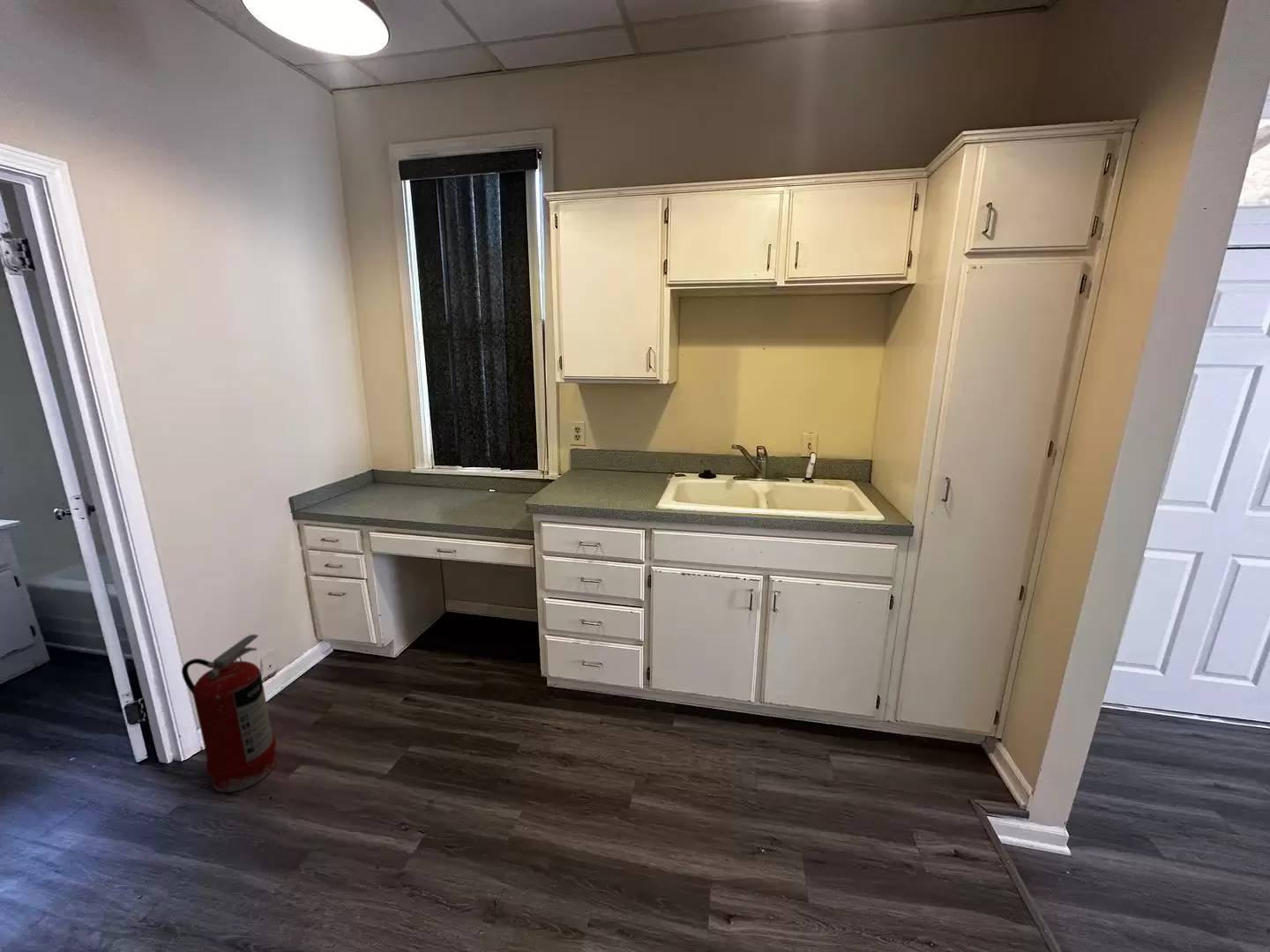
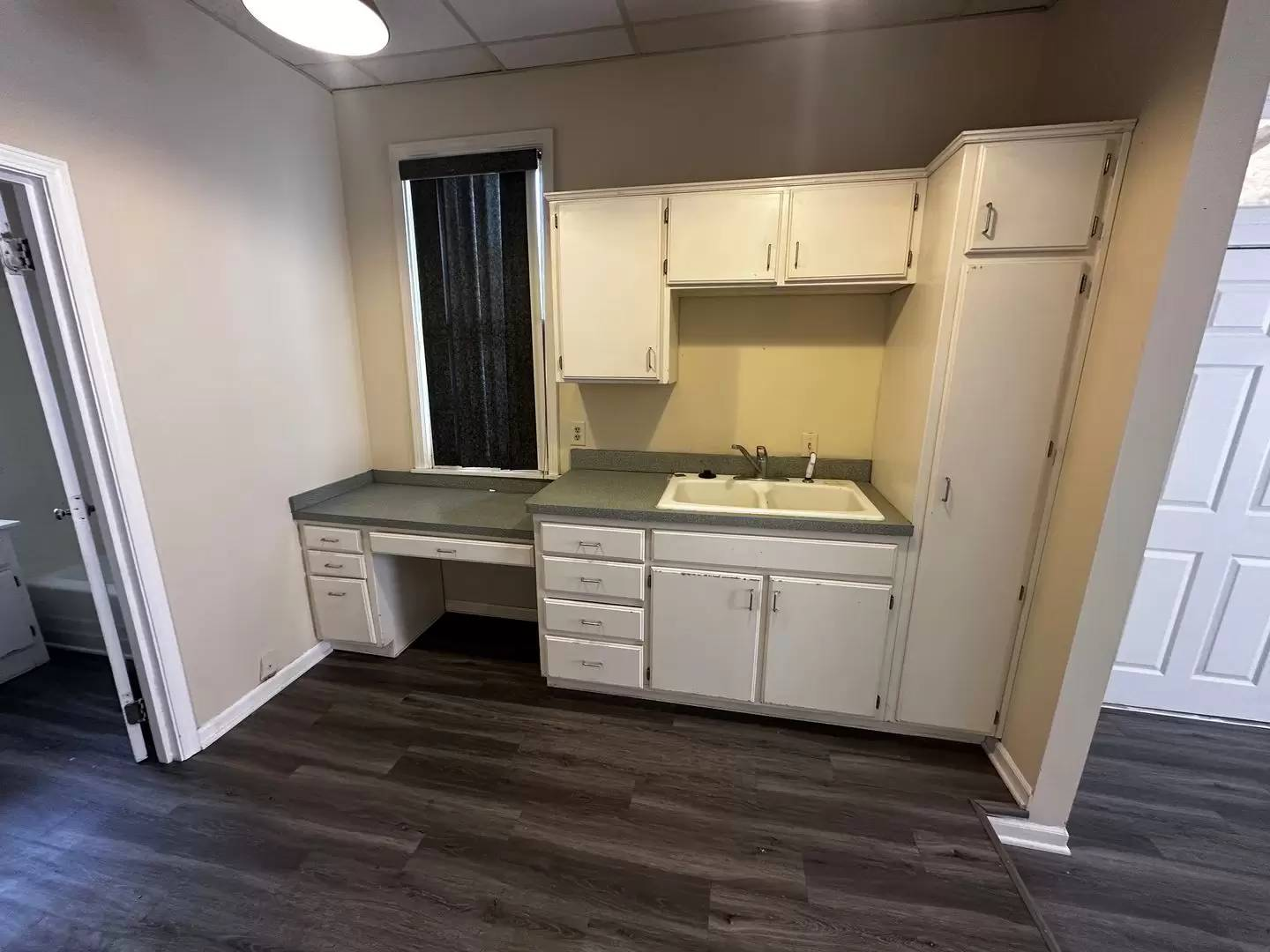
- fire extinguisher (228, 710)
